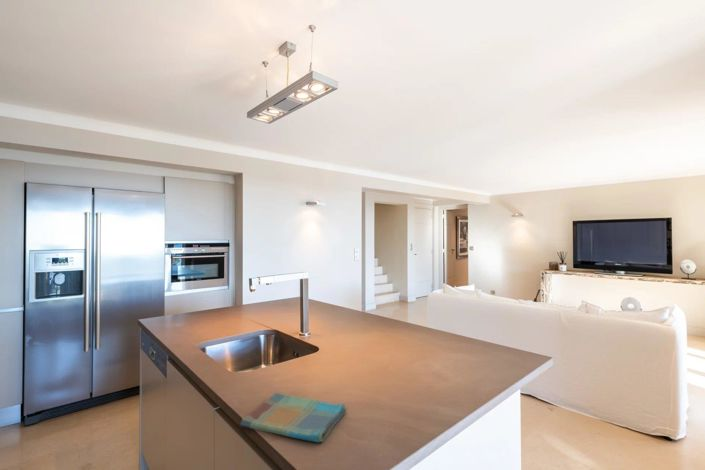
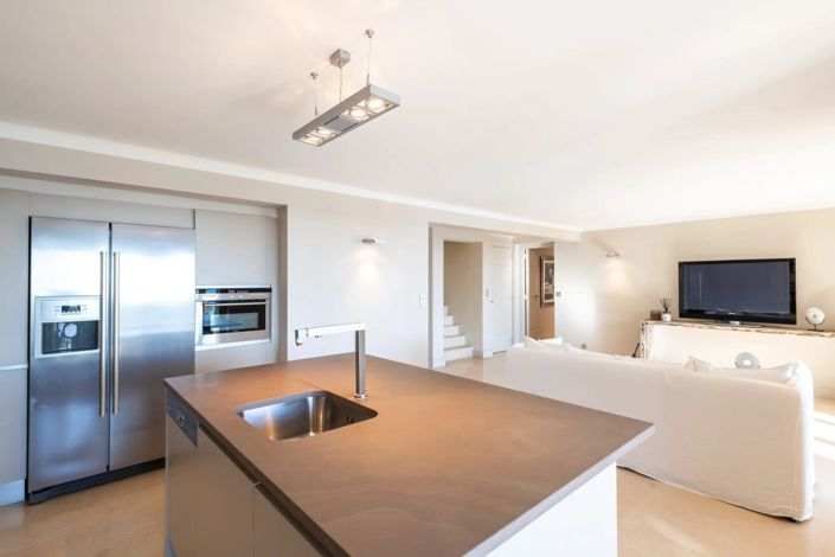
- dish towel (295, 414)
